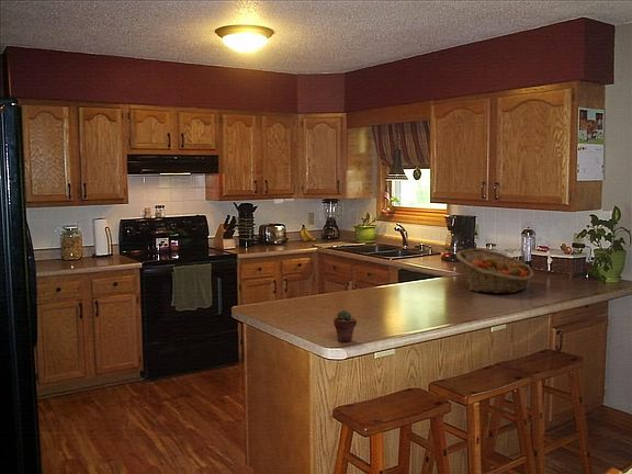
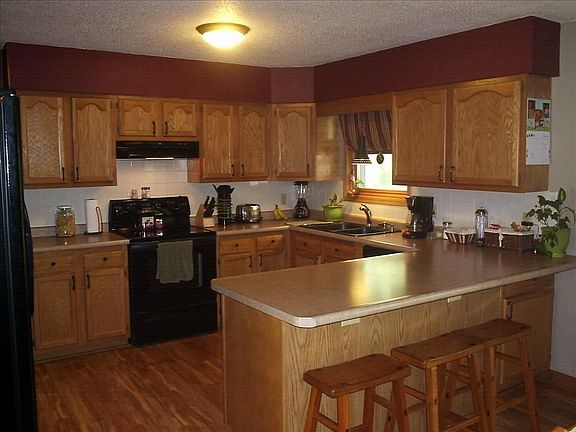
- fruit basket (494, 270)
- potted succulent (345, 325)
